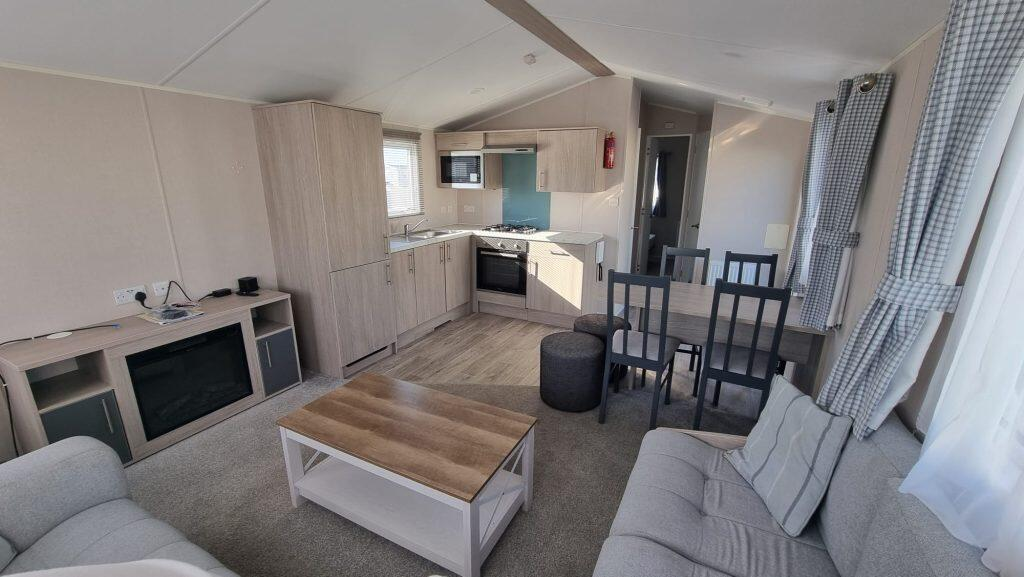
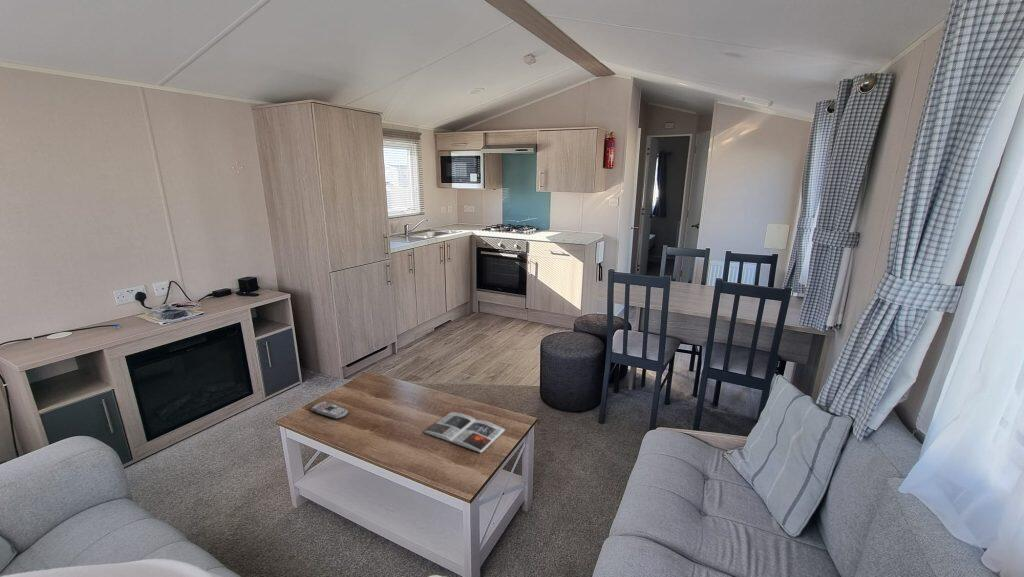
+ remote control (330, 410)
+ magazine (464, 429)
